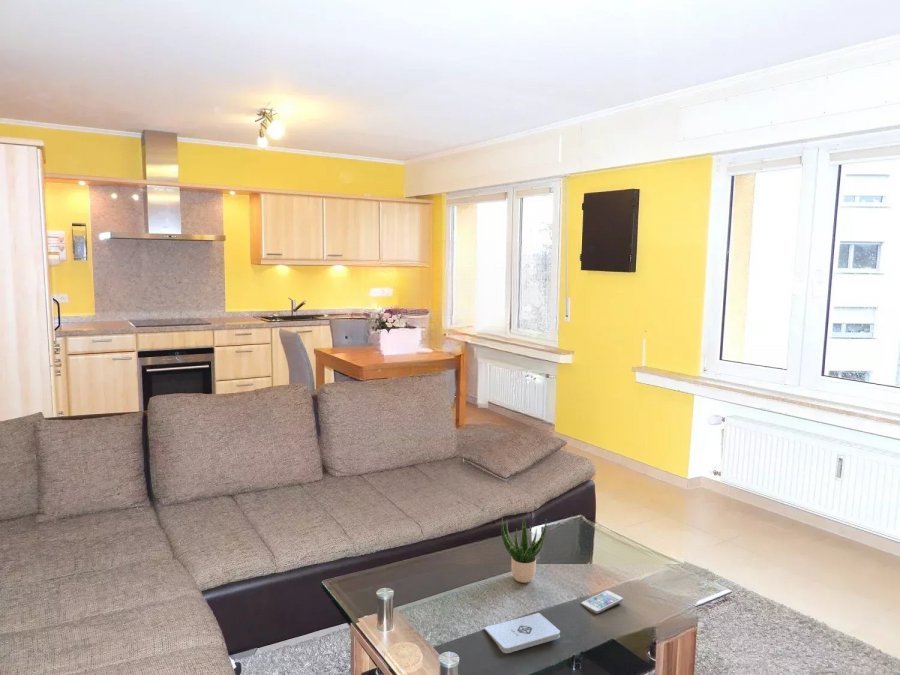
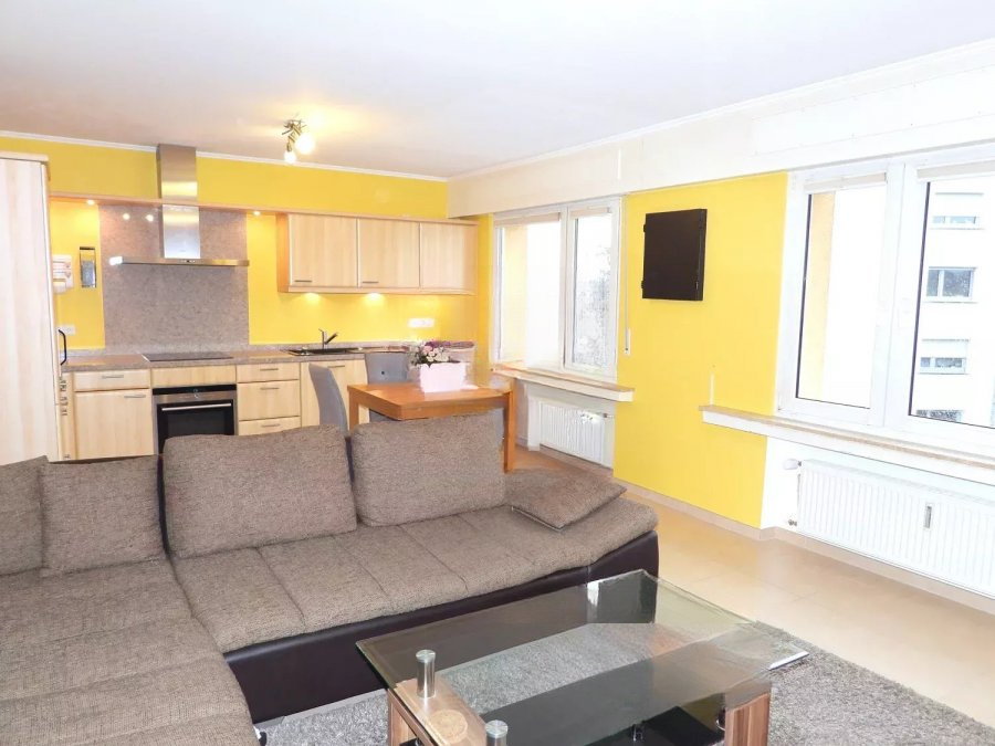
- notepad (522, 632)
- potted plant (522, 546)
- smartphone (602, 601)
